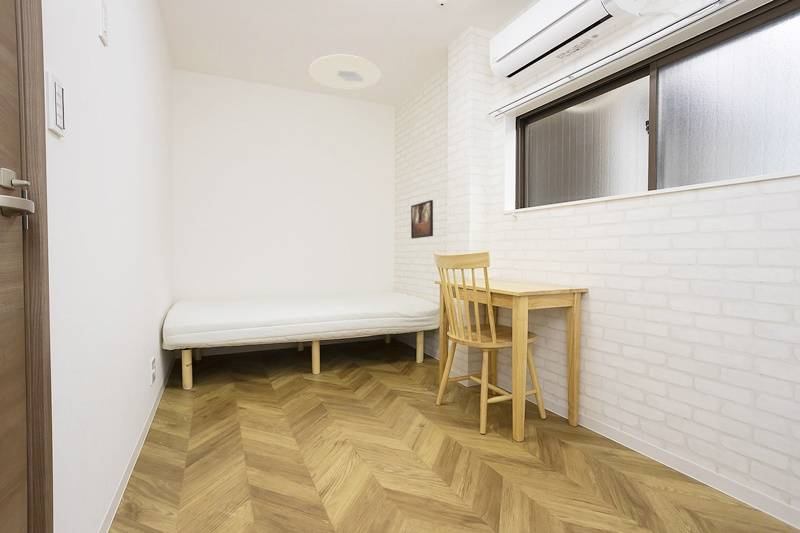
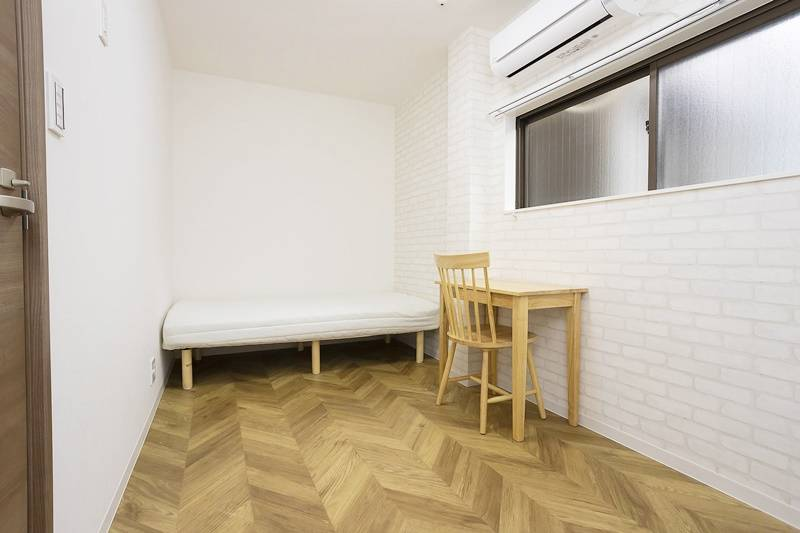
- ceiling light (345, 70)
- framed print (421, 220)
